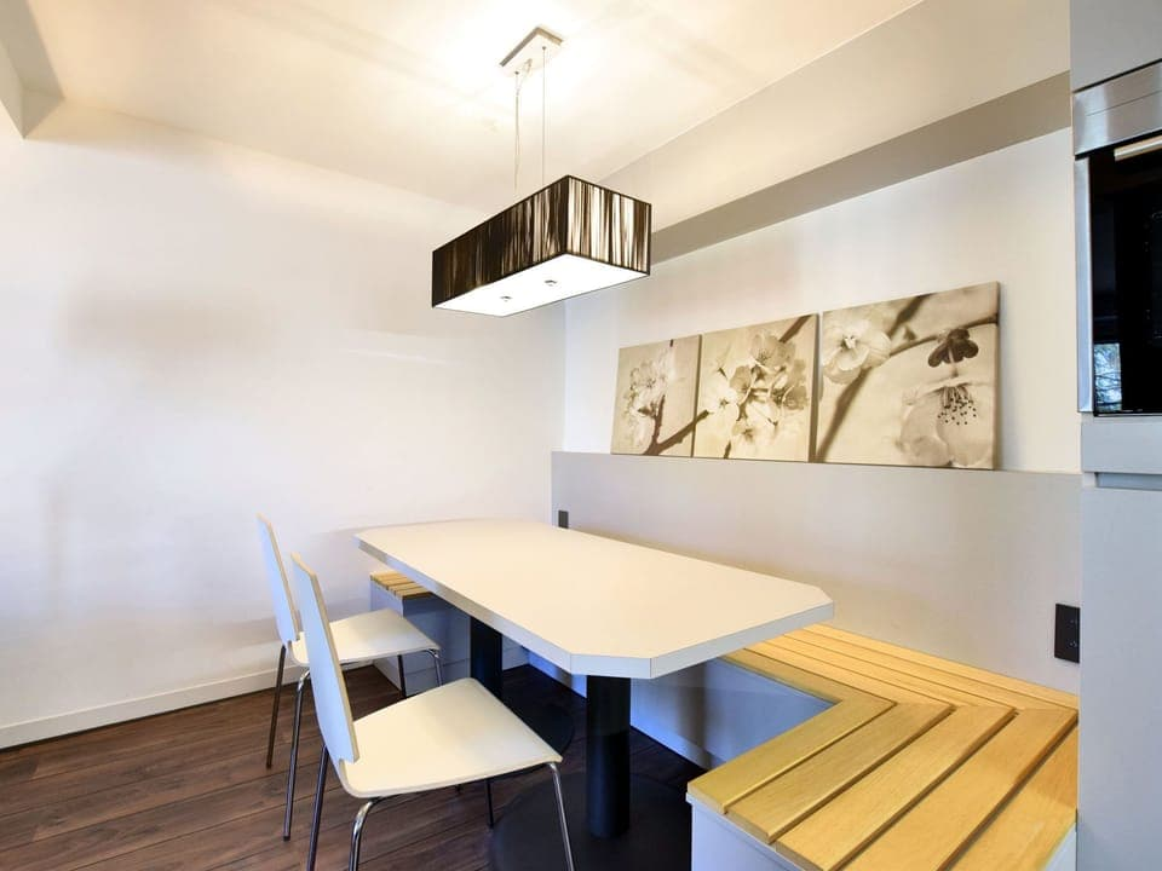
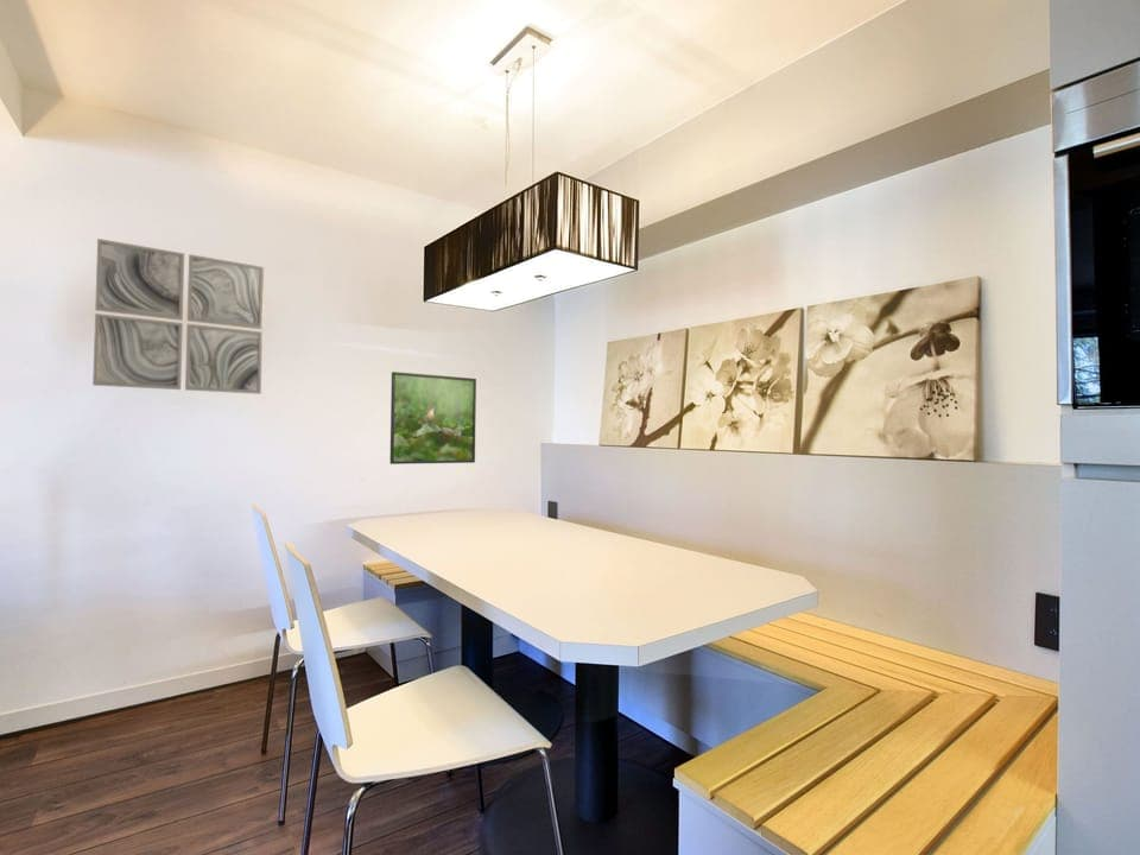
+ wall art (182, 323)
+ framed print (435, 419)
